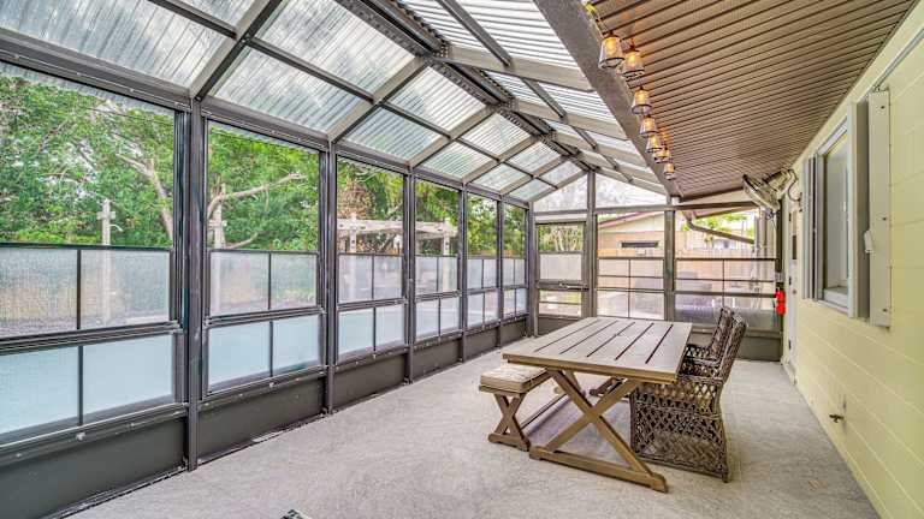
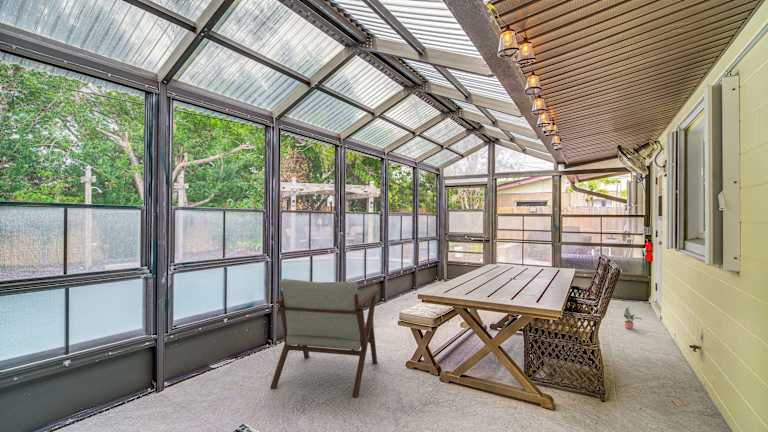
+ lounge chair (328, 324)
+ potted plant (632, 318)
